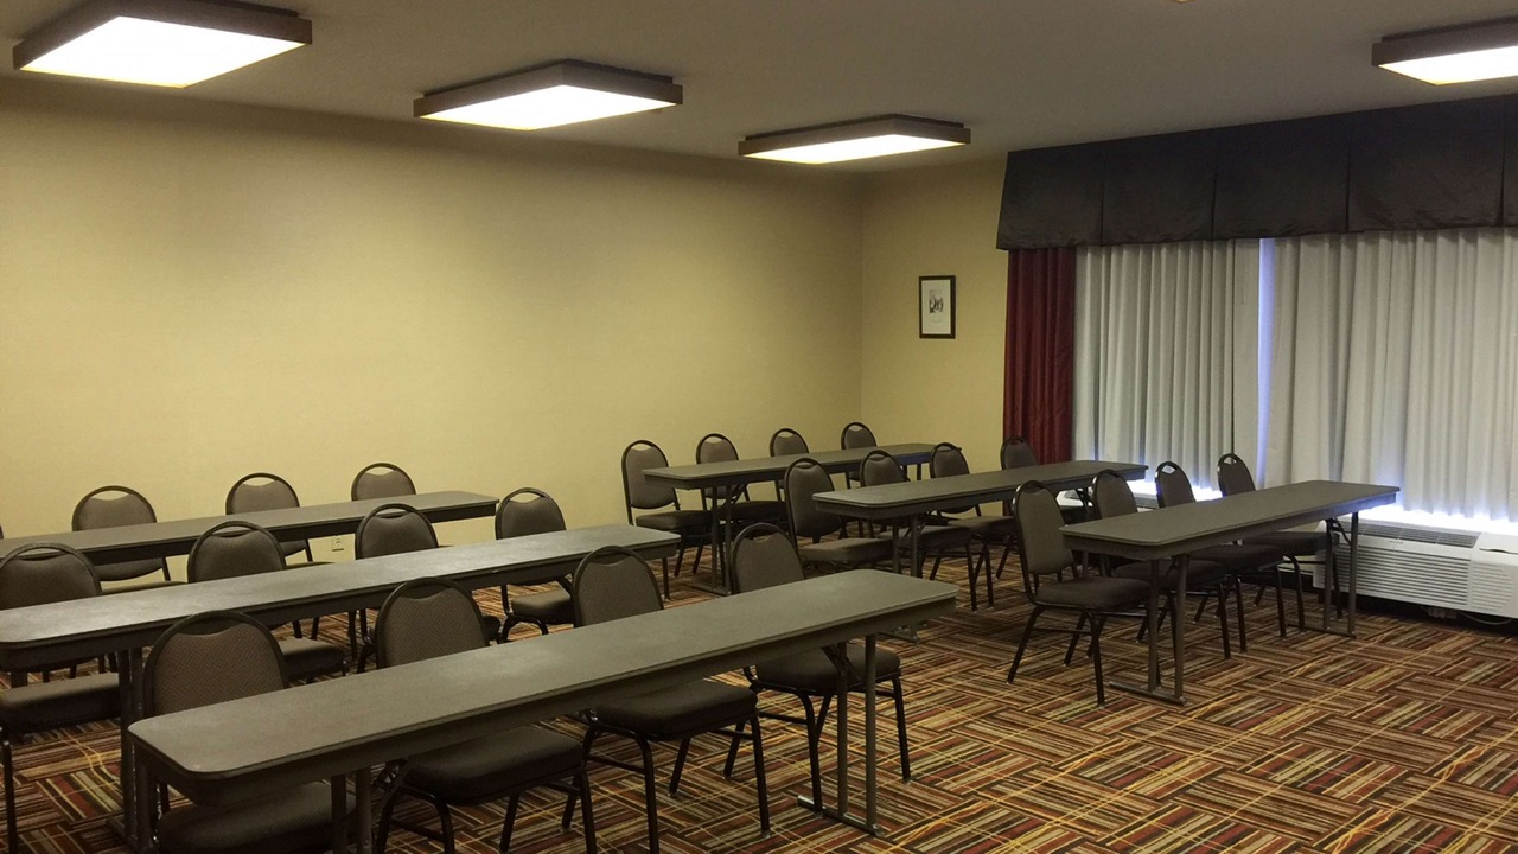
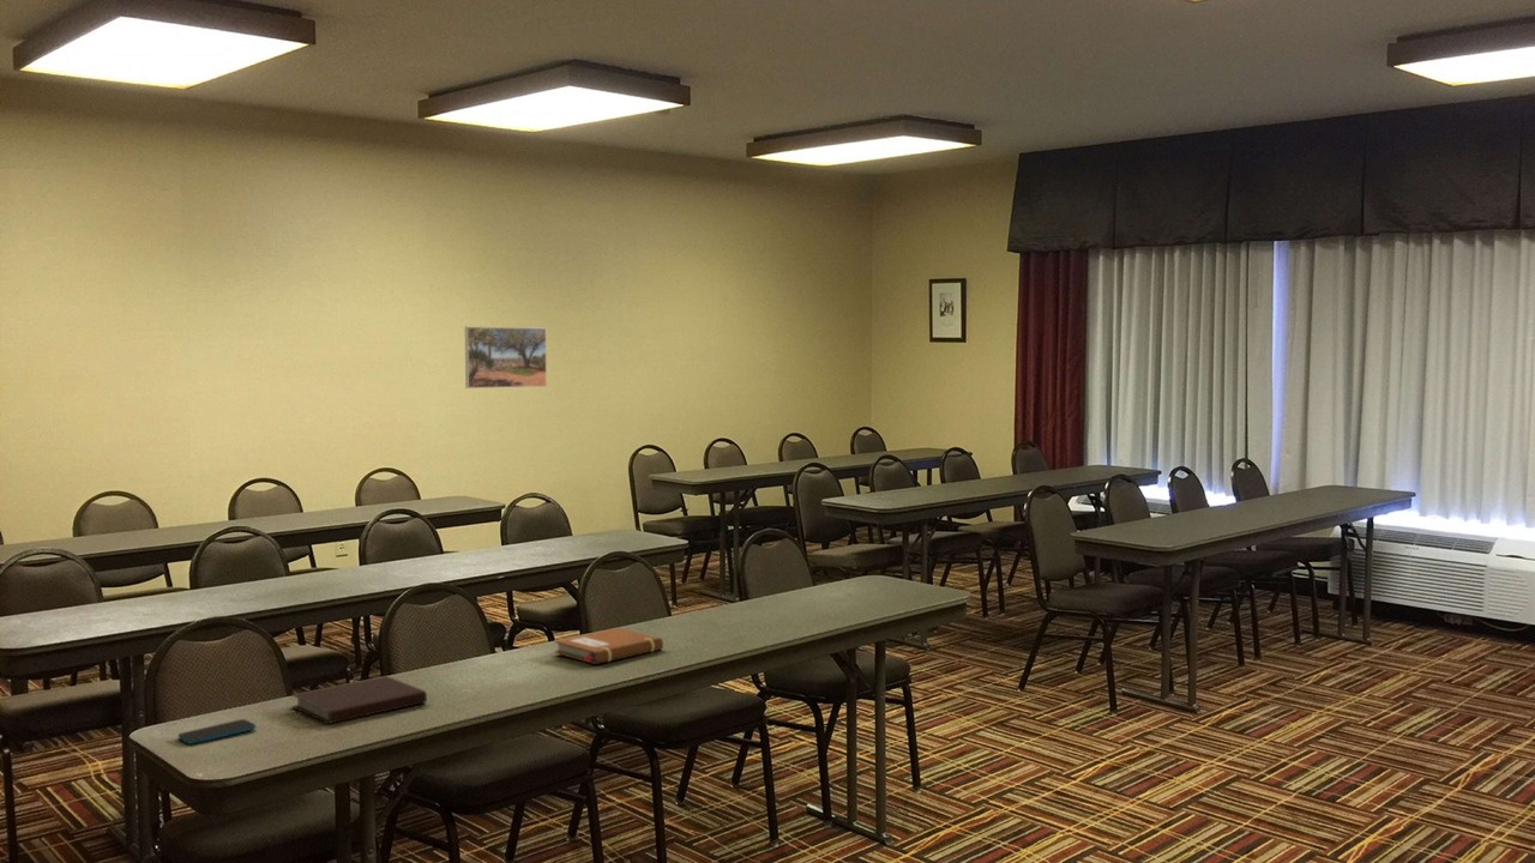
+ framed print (506, 357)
+ smartphone (217, 731)
+ notebook (607, 645)
+ notebook (359, 699)
